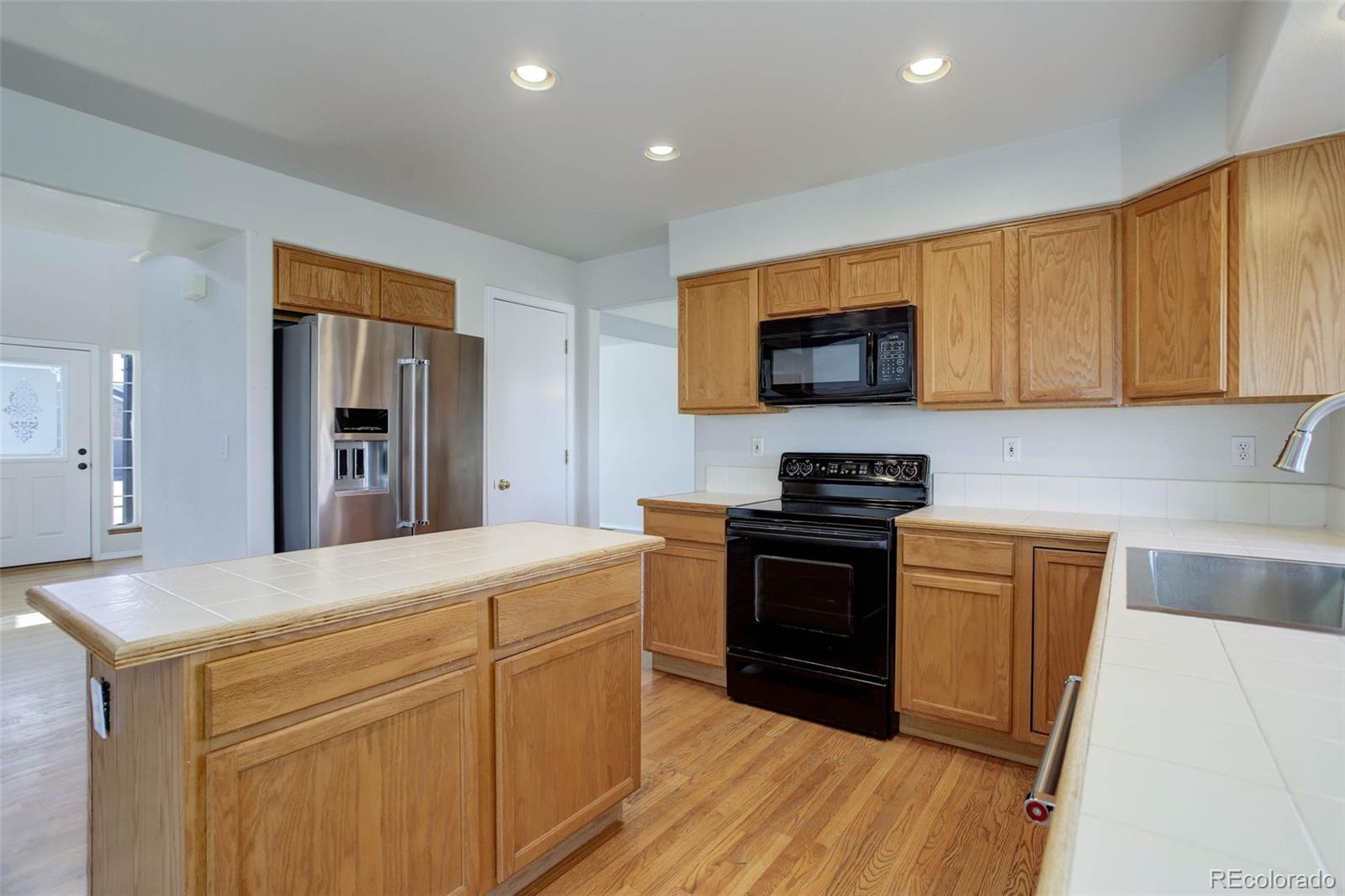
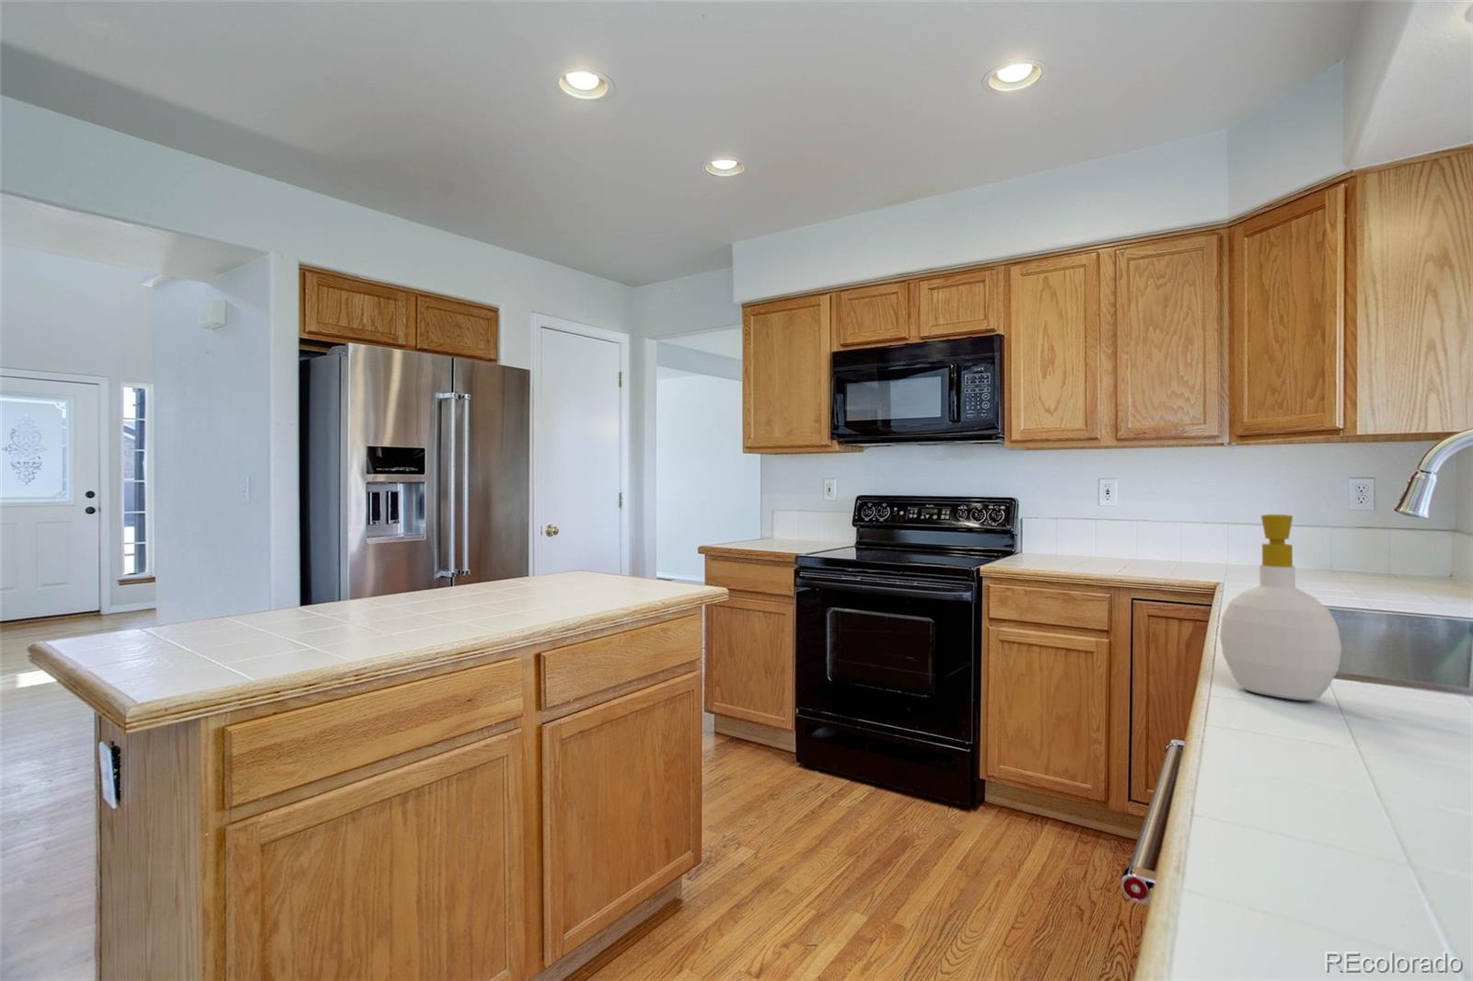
+ soap bottle (1278, 603)
